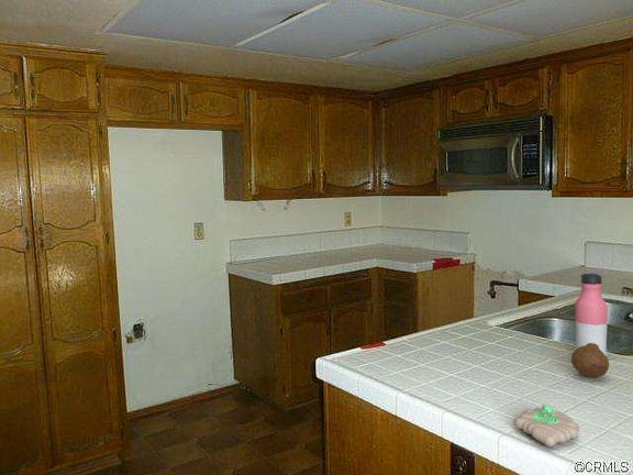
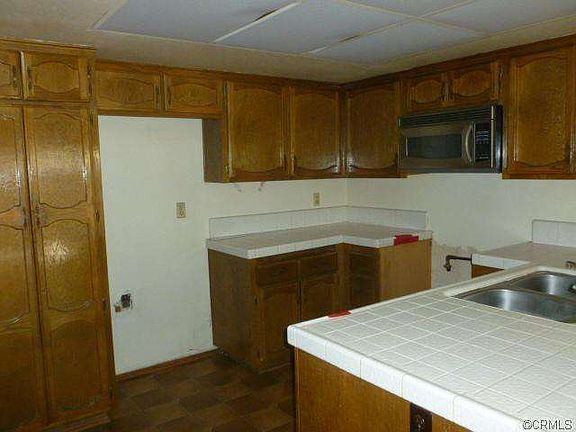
- flower (546, 418)
- water bottle (590, 316)
- fruit (589, 361)
